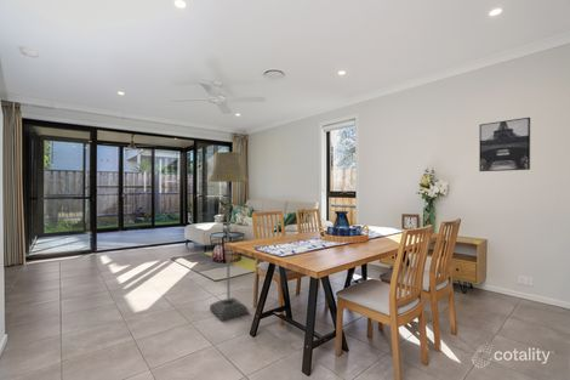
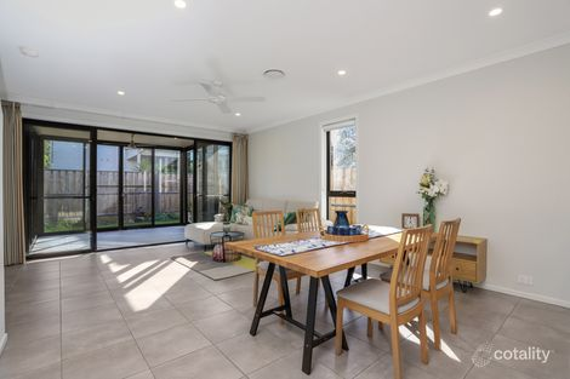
- floor lamp (228, 232)
- wall art (503, 146)
